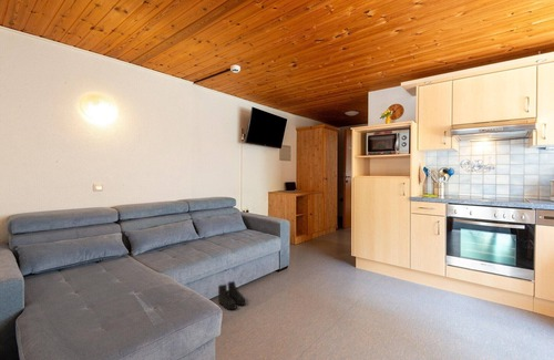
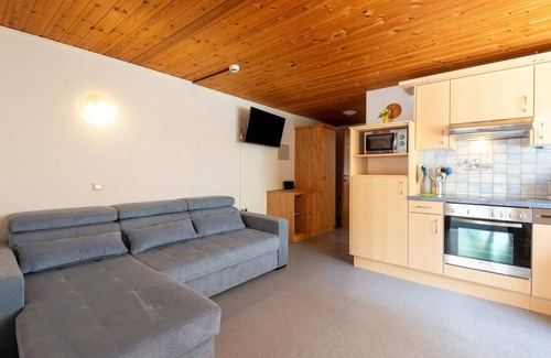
- boots (230, 292)
